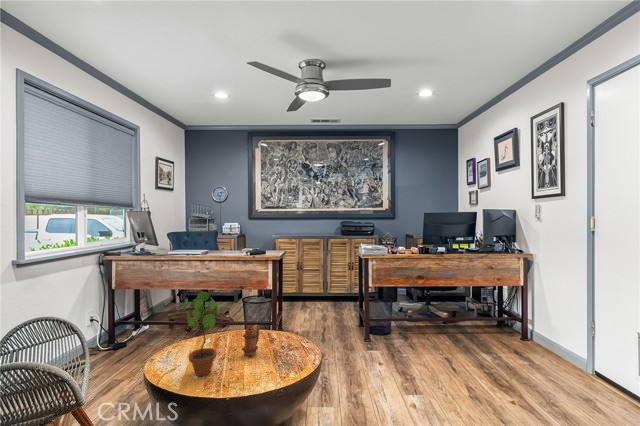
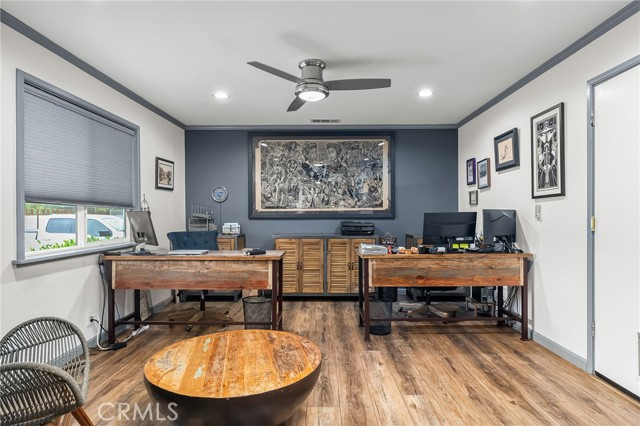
- mug (252, 339)
- potted plant (203, 333)
